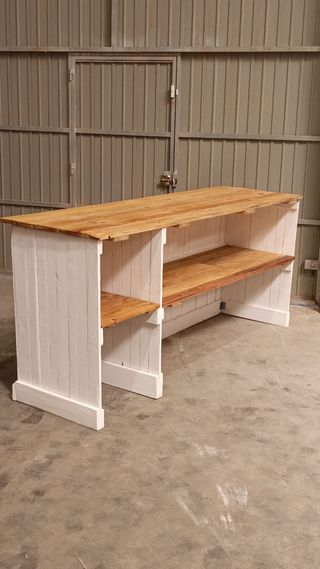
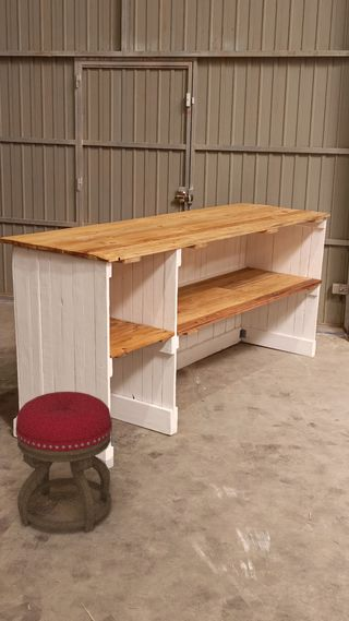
+ stool (64, 458)
